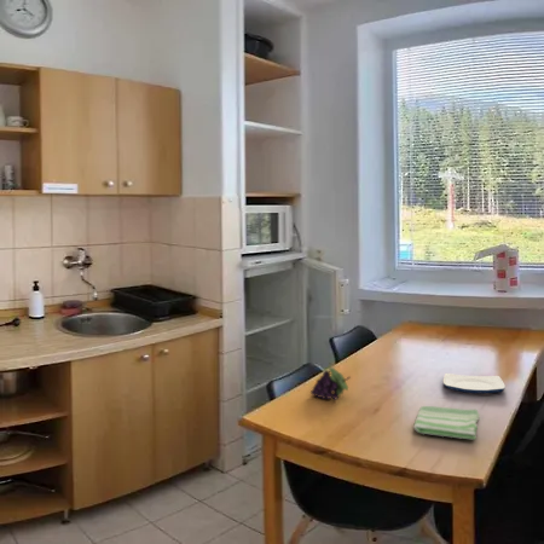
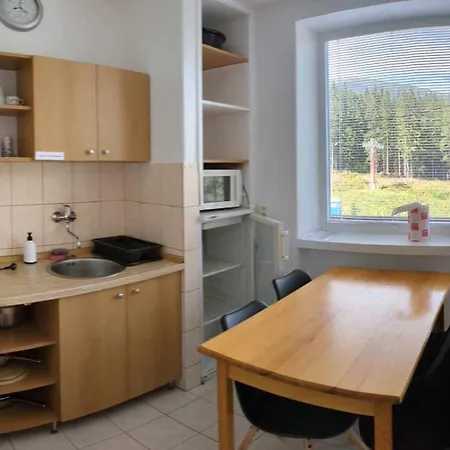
- fruit (330, 382)
- plate (473, 383)
- dish towel (446, 419)
